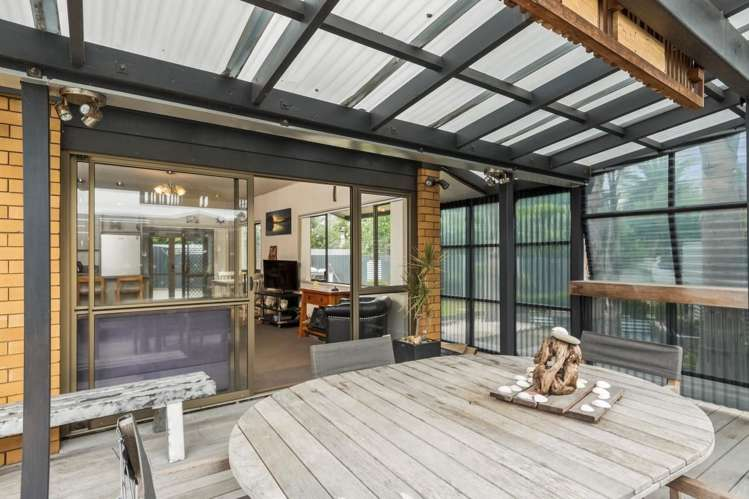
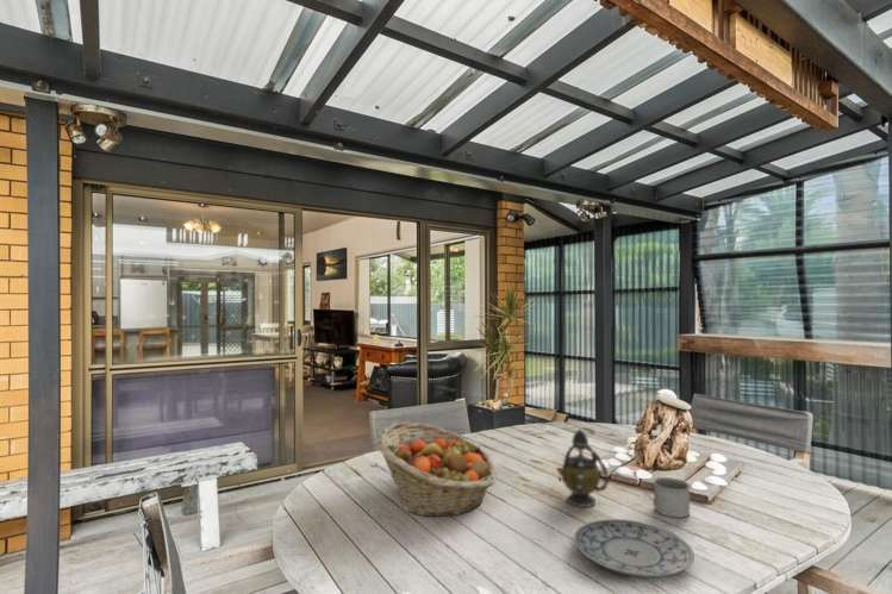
+ mug (668, 495)
+ plate (631, 549)
+ teapot (575, 461)
+ fruit basket (437, 462)
